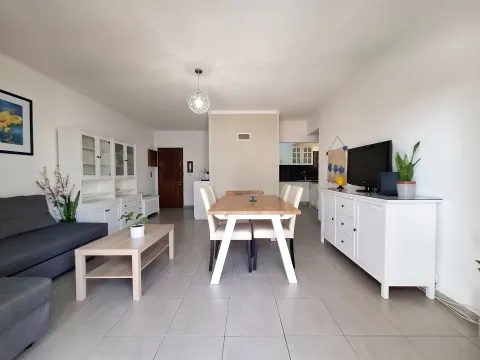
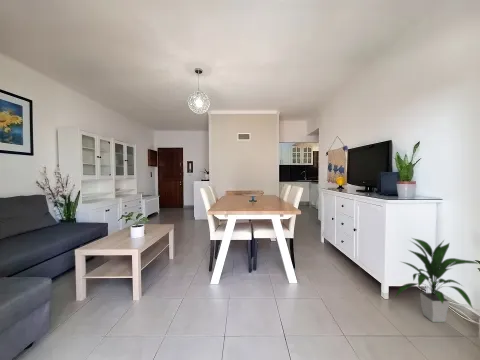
+ indoor plant (430, 277)
